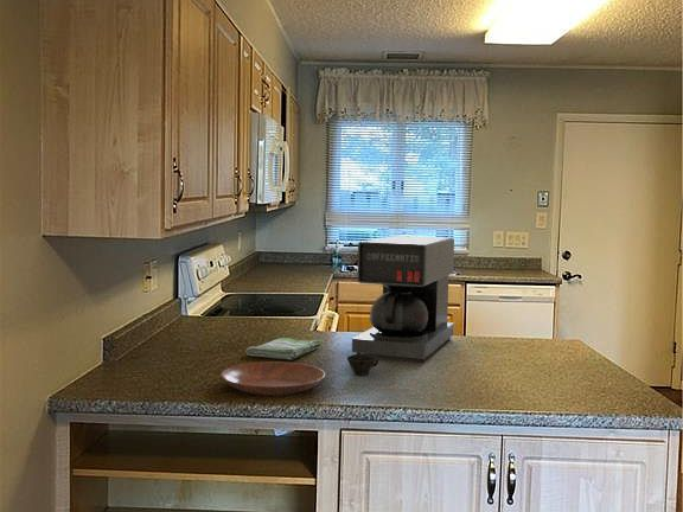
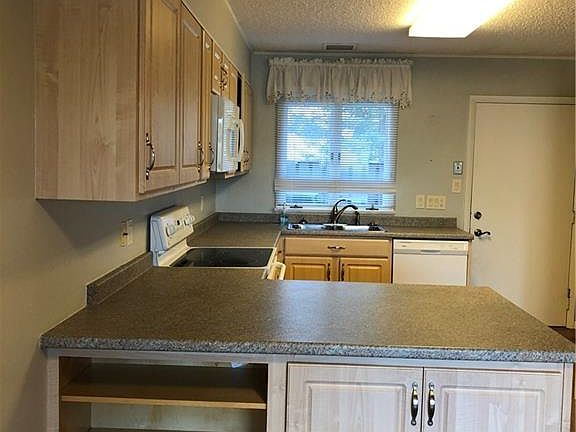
- cup (363, 365)
- bowl (273, 379)
- dish towel (283, 346)
- coffee maker (407, 293)
